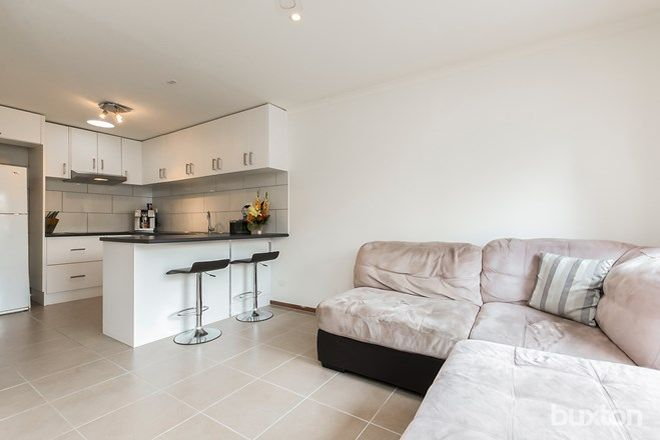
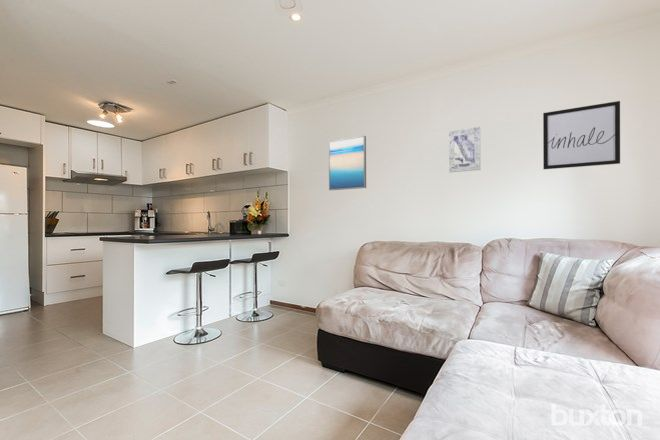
+ wall art (346, 164)
+ wall art (579, 137)
+ wall art (464, 150)
